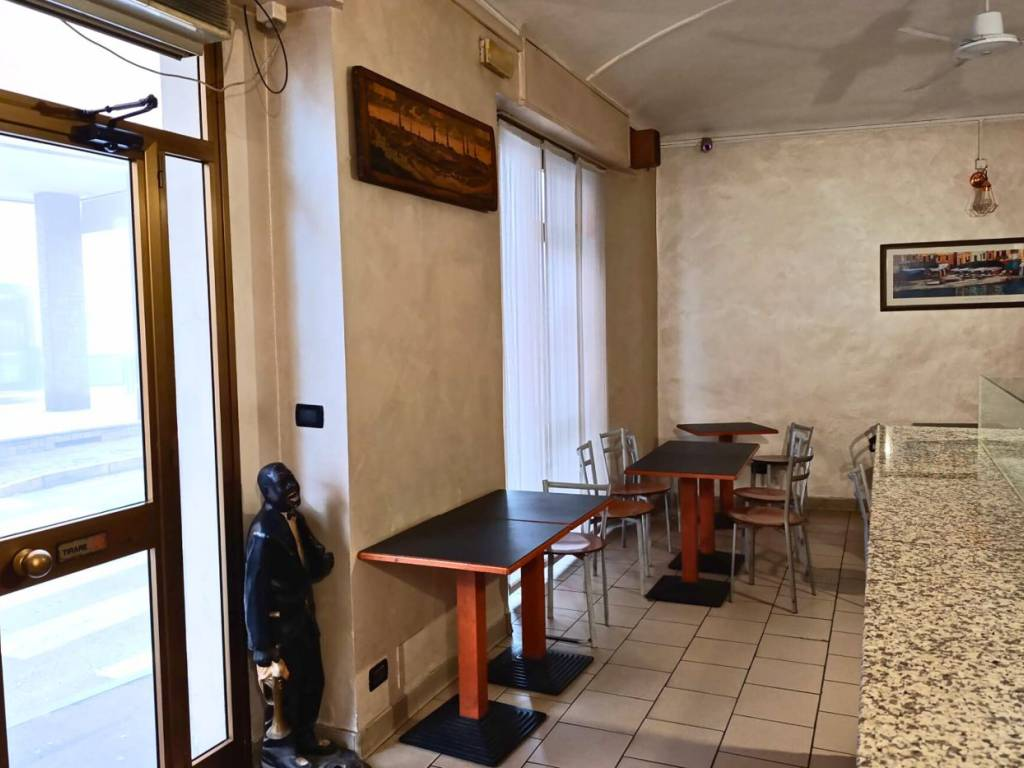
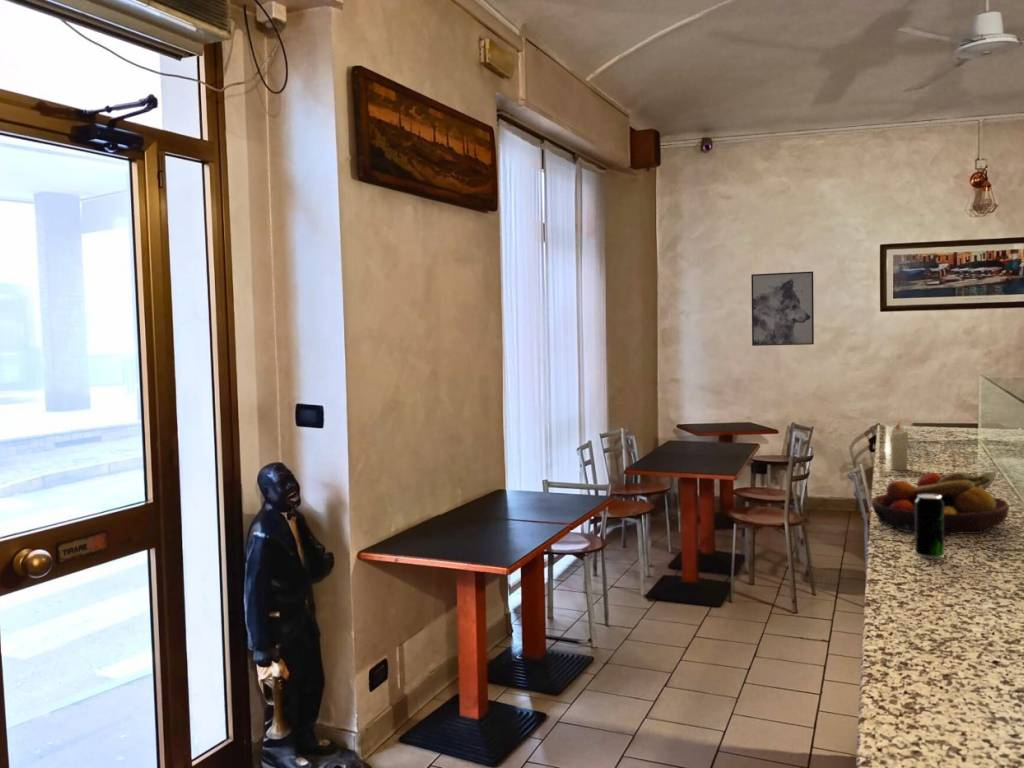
+ candle (899, 445)
+ beverage can (929, 526)
+ fruit bowl (939, 495)
+ wall art (782, 309)
